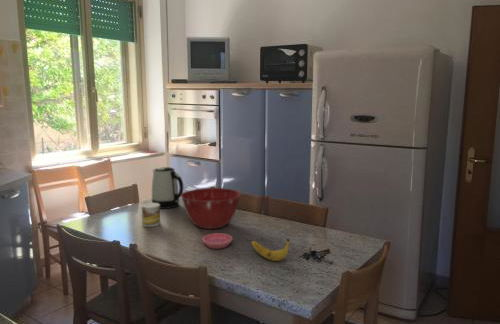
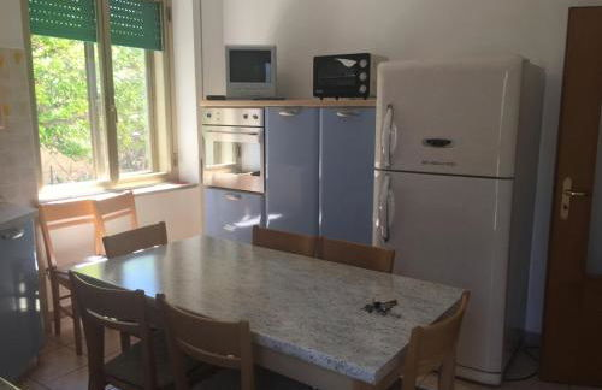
- kettle (167, 187)
- mixing bowl (211, 209)
- mug (149, 213)
- saucer (217, 241)
- banana (268, 249)
